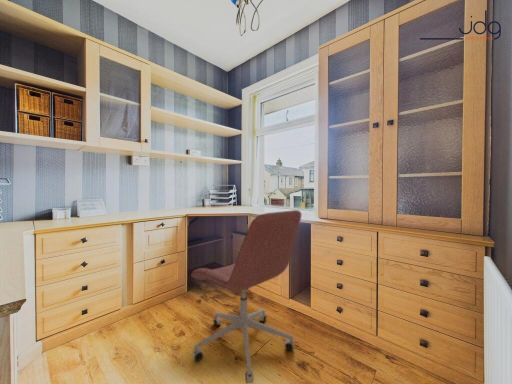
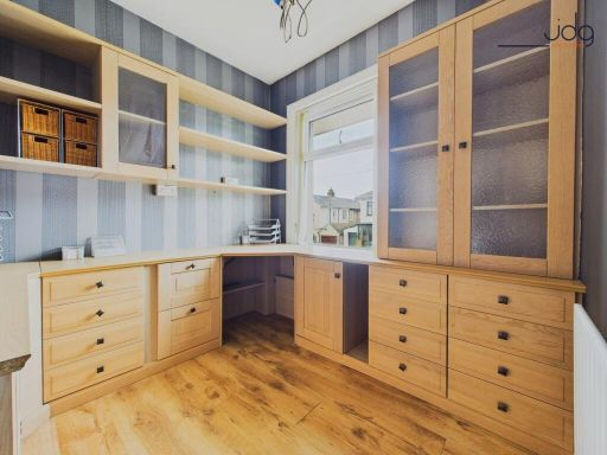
- office chair (244, 276)
